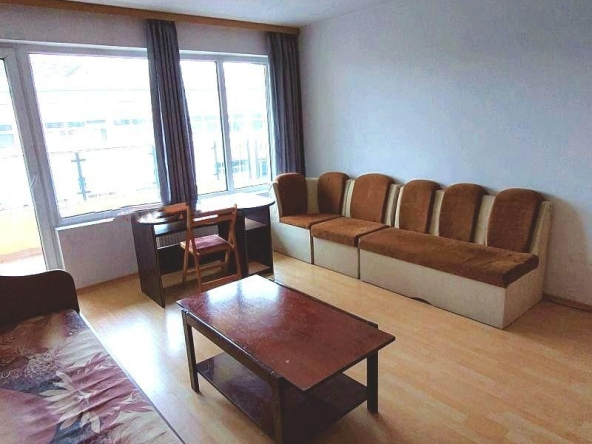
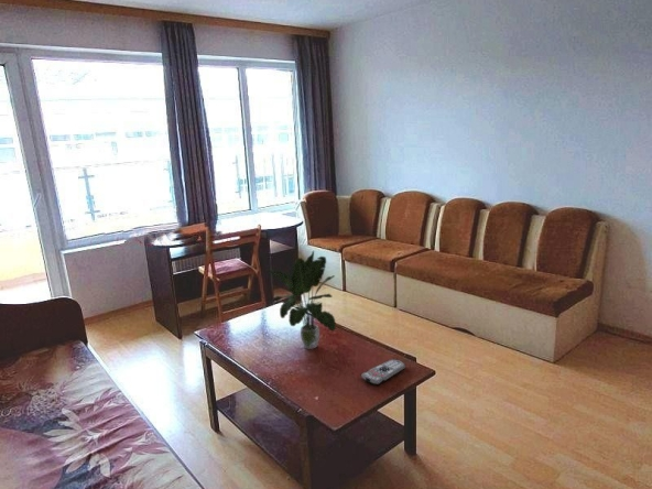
+ potted plant (302, 302)
+ remote control (384, 371)
